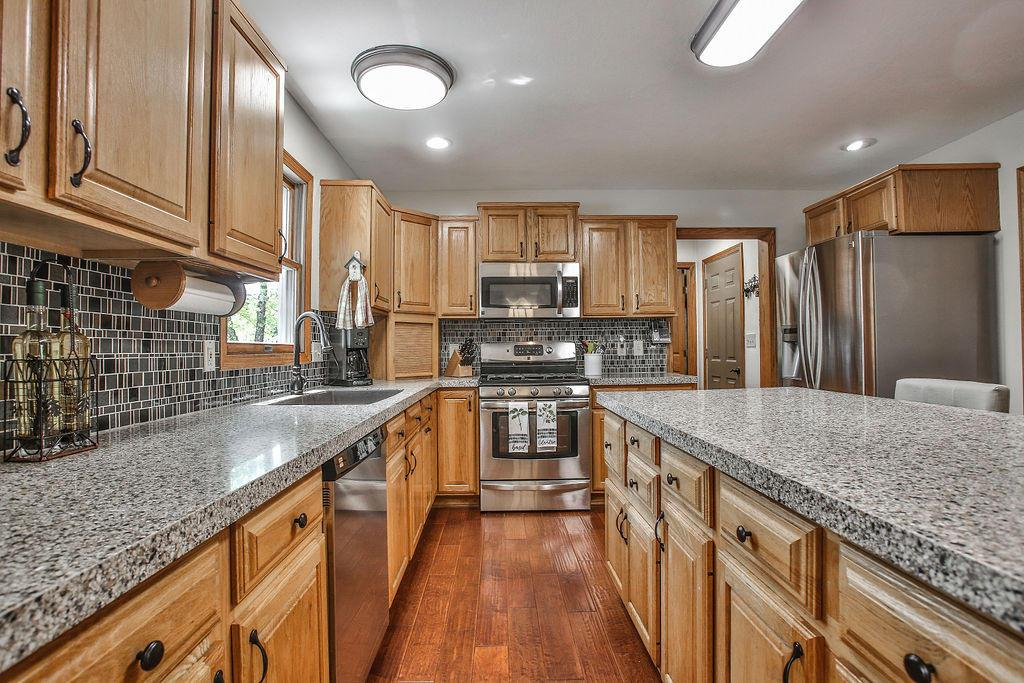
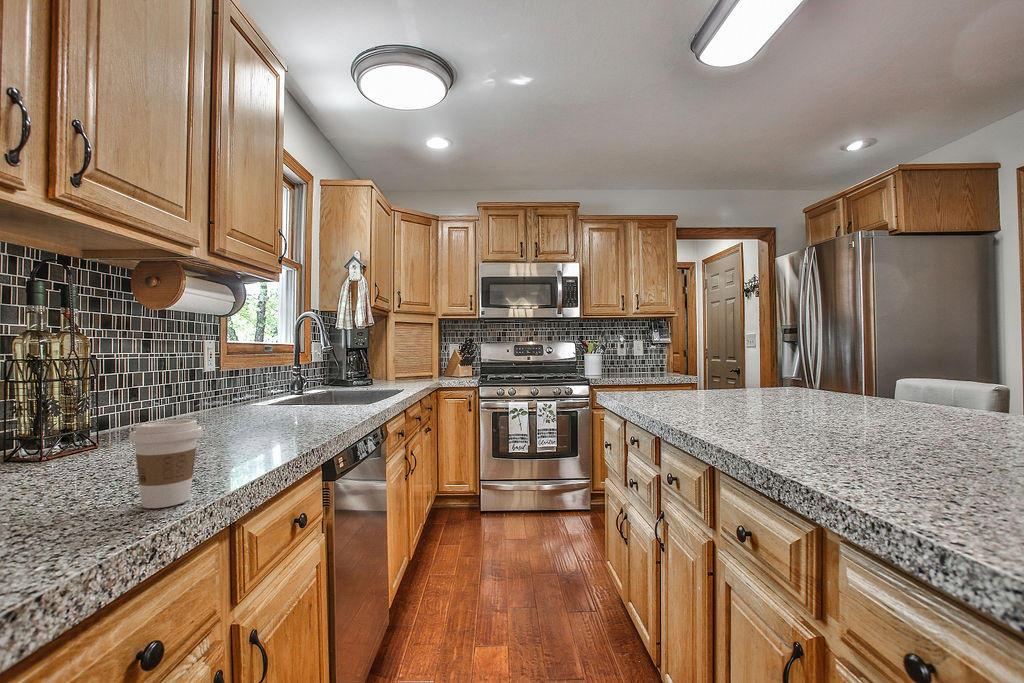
+ coffee cup (166, 462)
